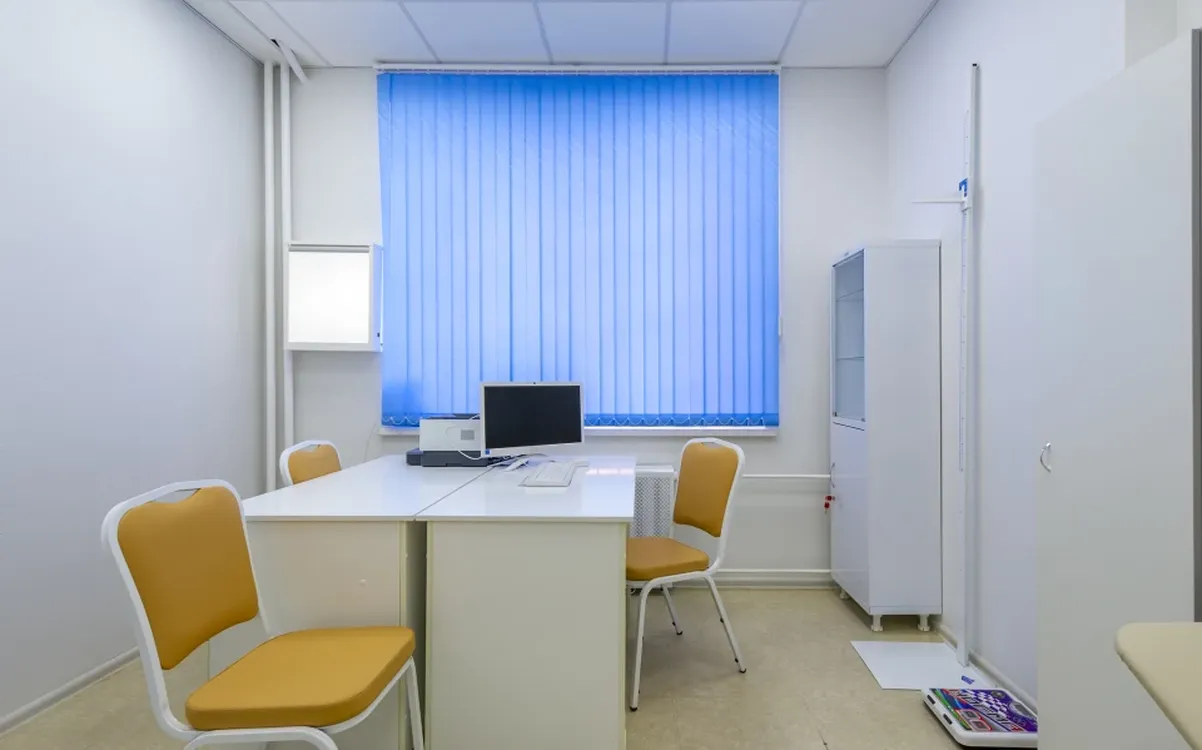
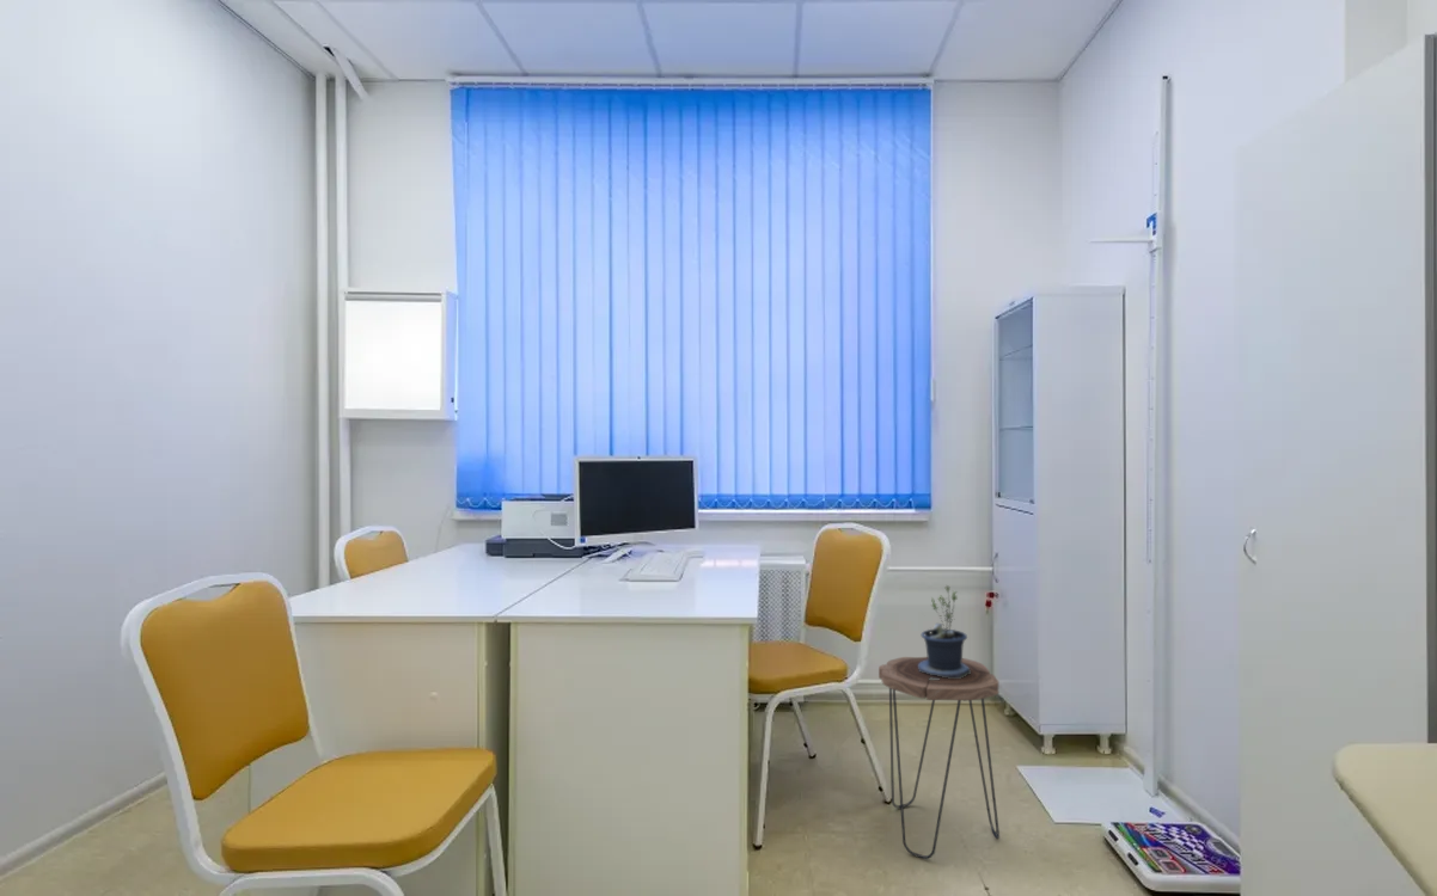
+ side table (948, 755)
+ potted plant (941, 626)
